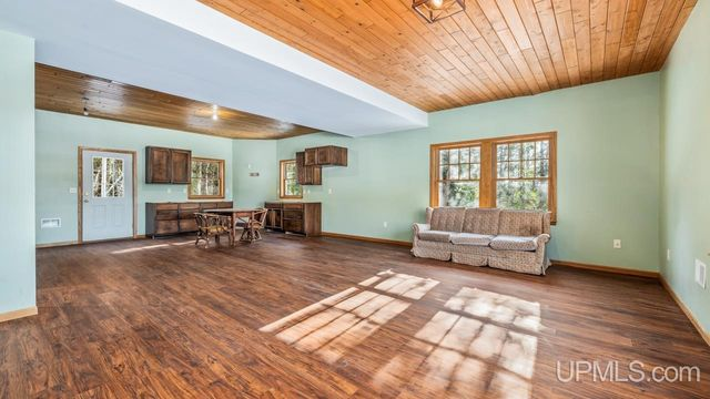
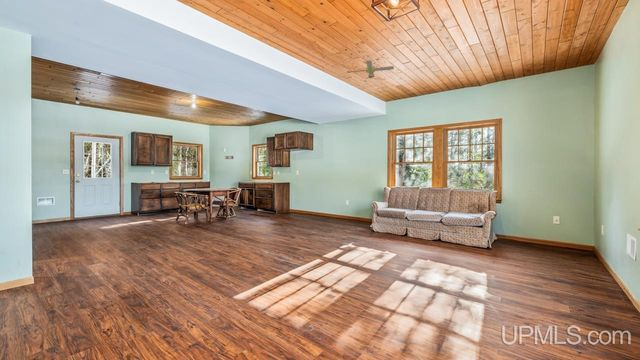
+ ceiling fan (370, 71)
